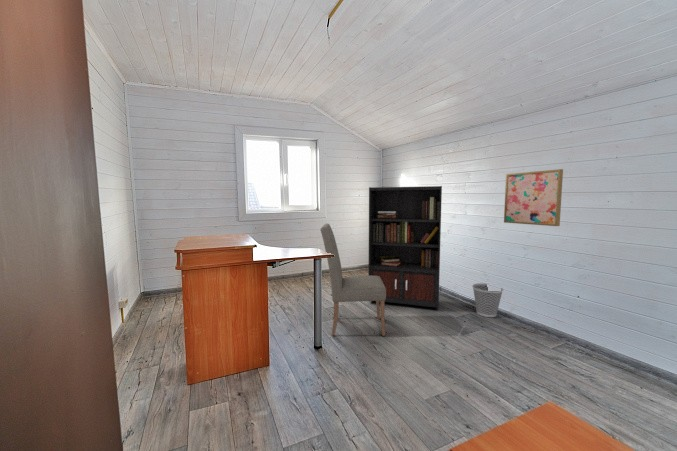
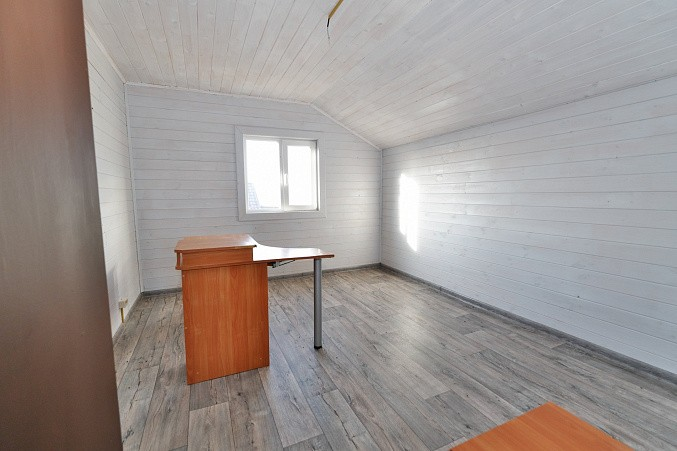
- chair (352, 276)
- wall art (530, 198)
- bookcase (416, 244)
- wastebasket (487, 300)
